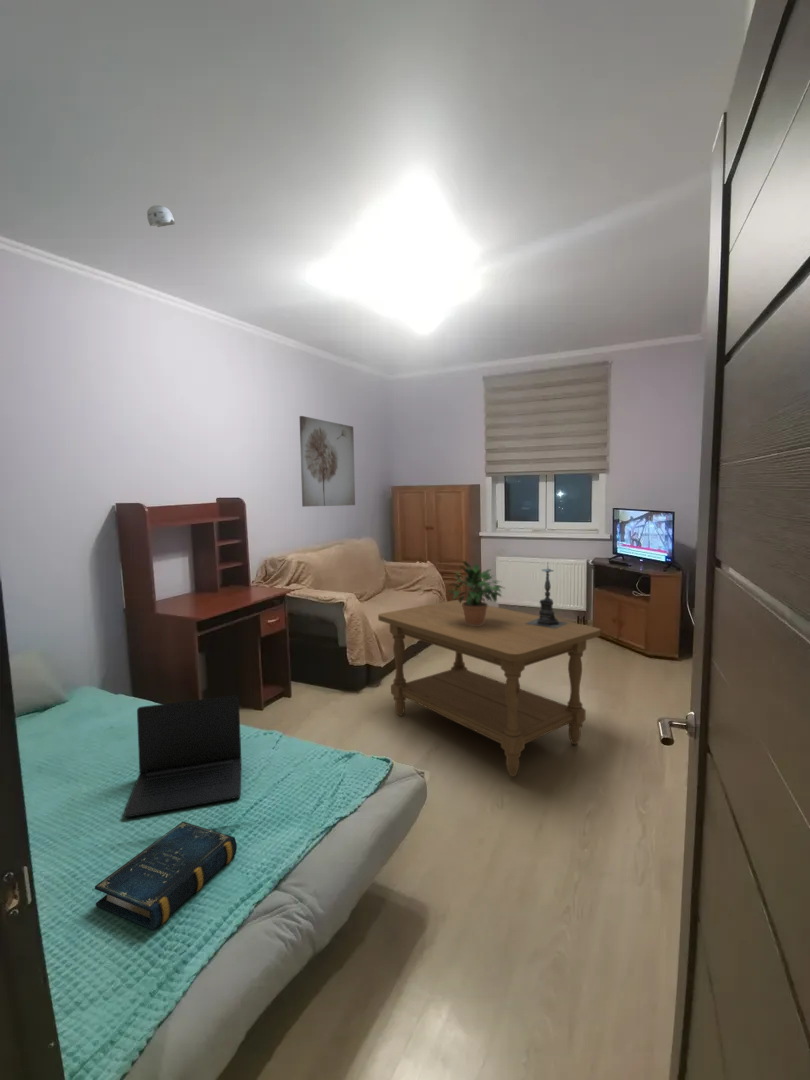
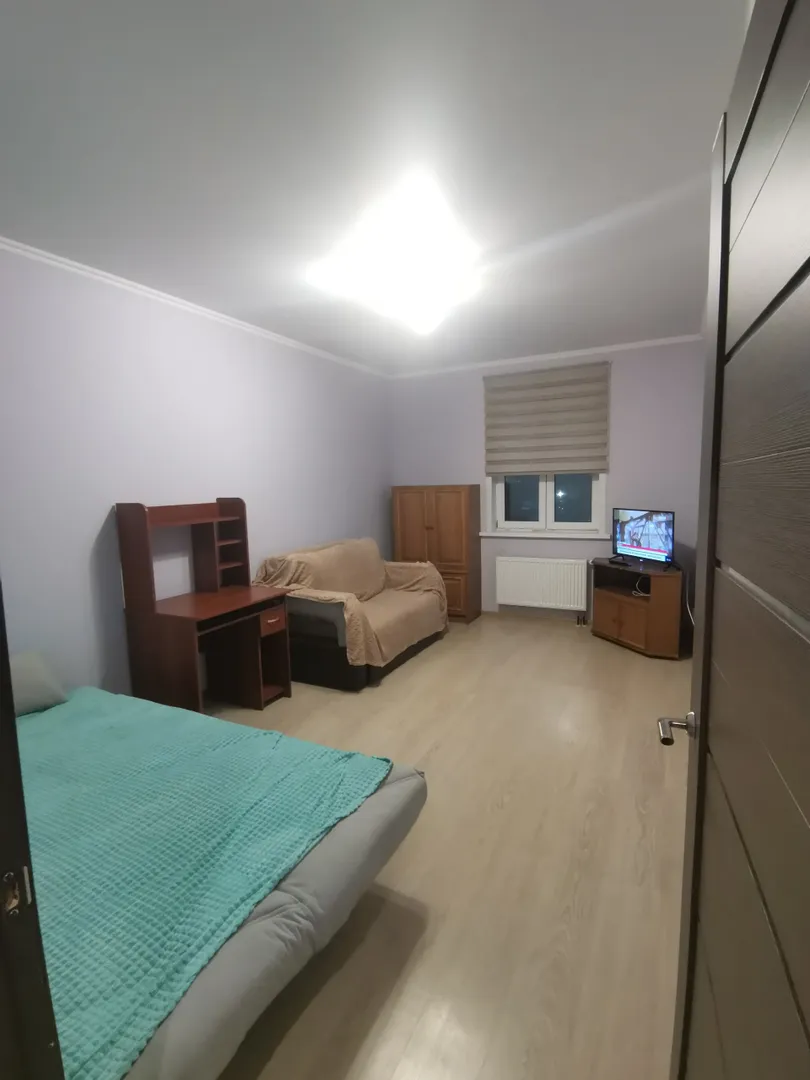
- smoke detector (161, 218)
- book (171, 869)
- laptop (186, 751)
- coffee table (481, 675)
- candle holder (547, 591)
- potted plant (477, 593)
- wall art (329, 464)
